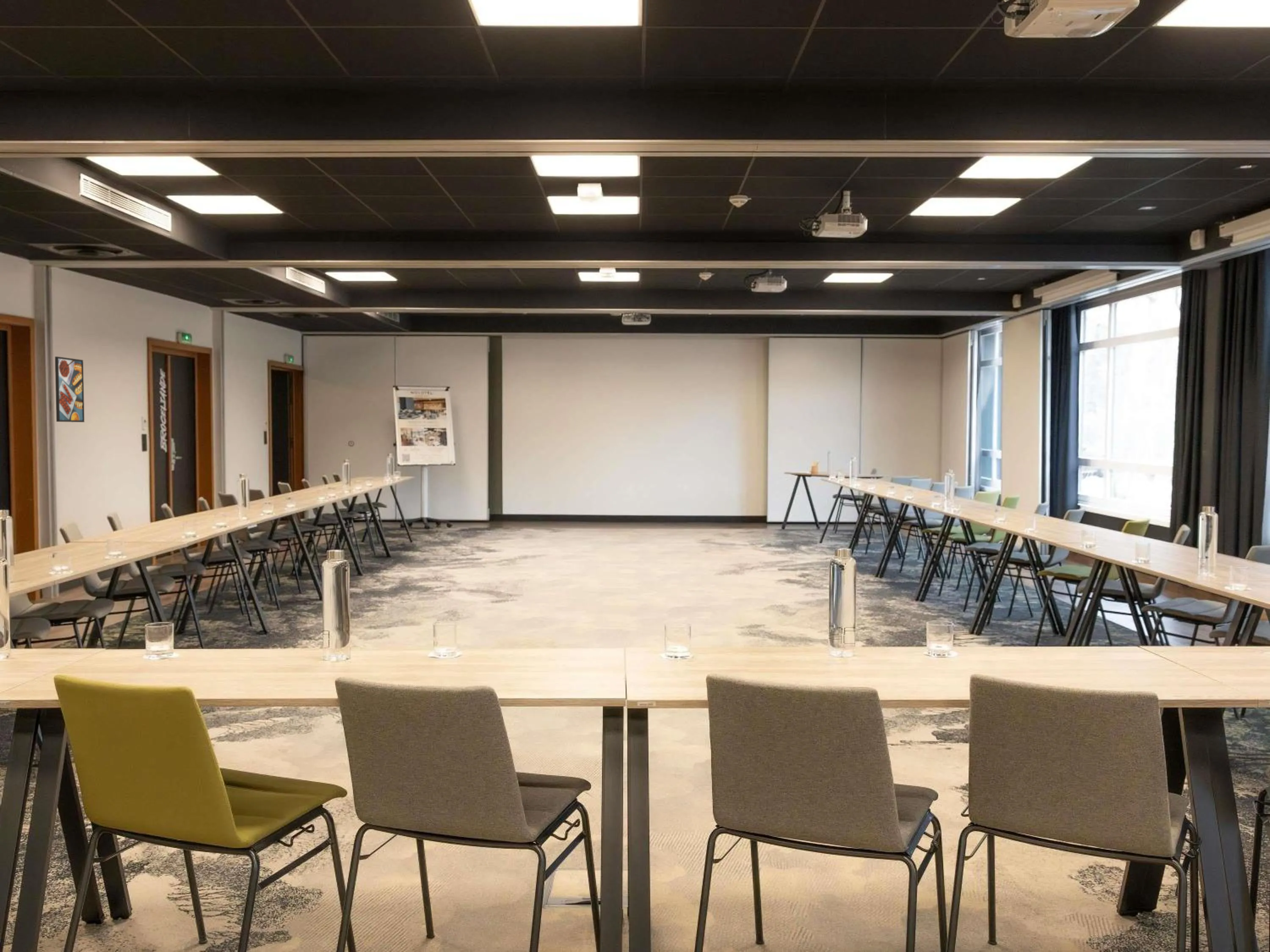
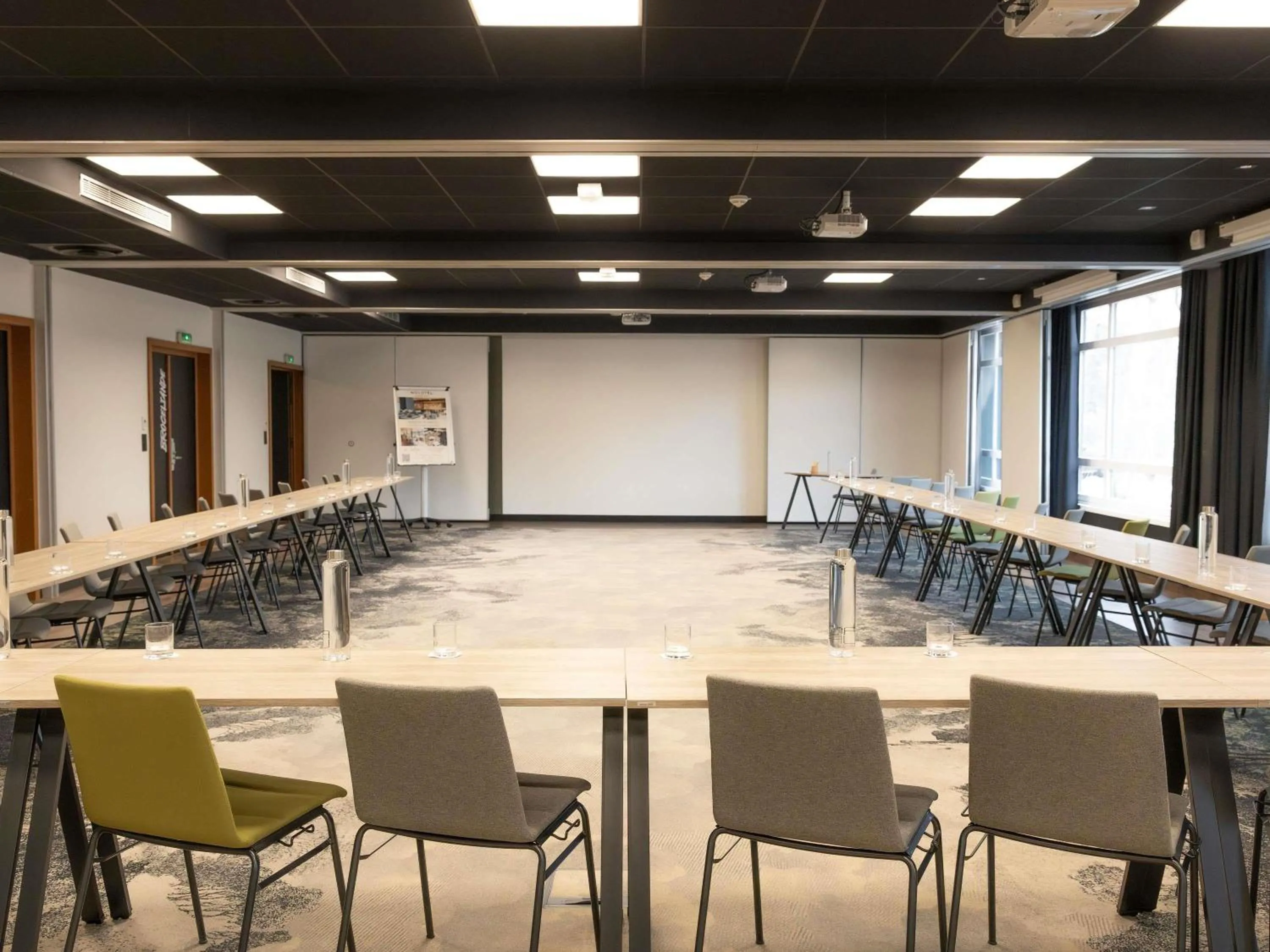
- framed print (70, 390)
